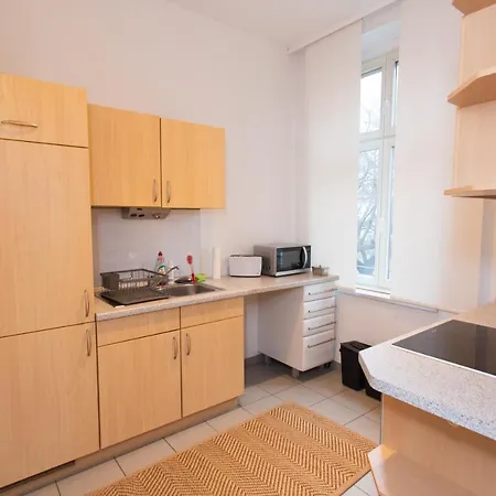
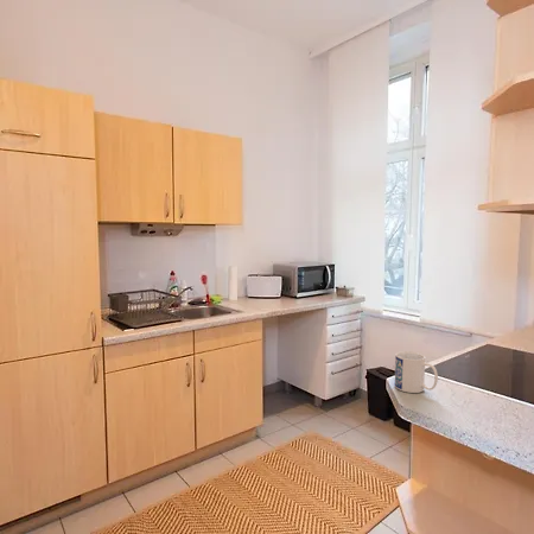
+ mug (417, 373)
